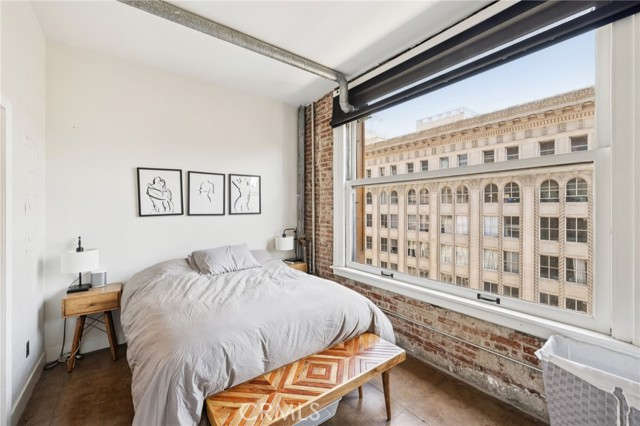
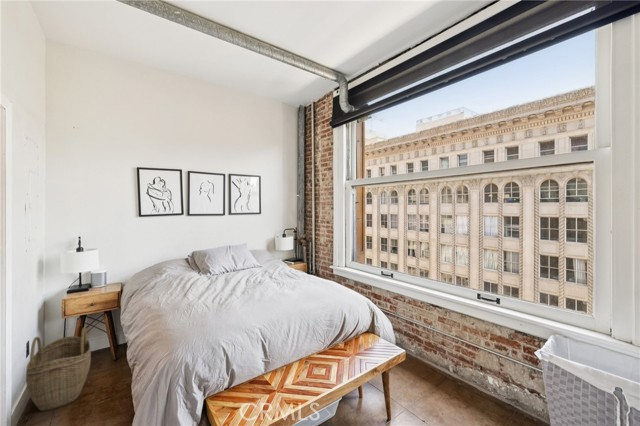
+ woven basket (60, 364)
